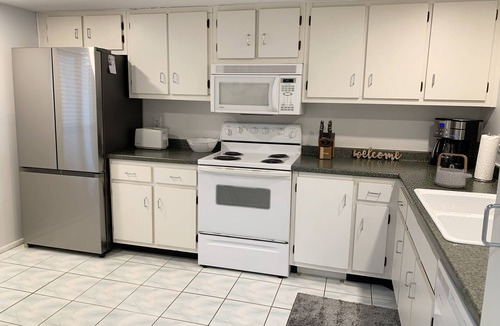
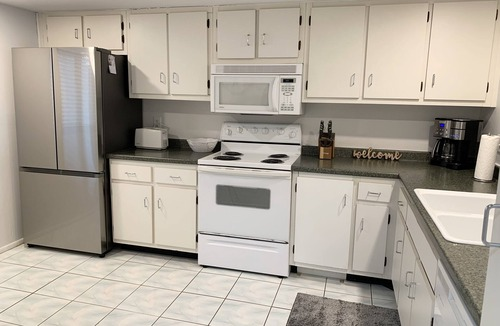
- teapot (454, 170)
